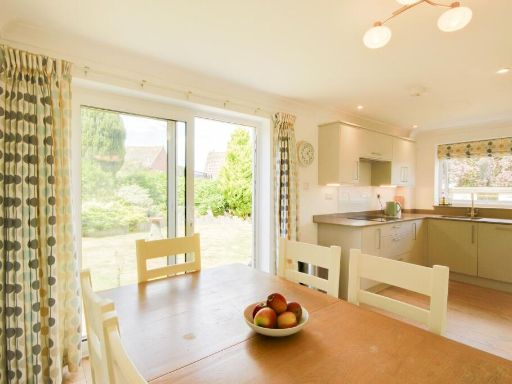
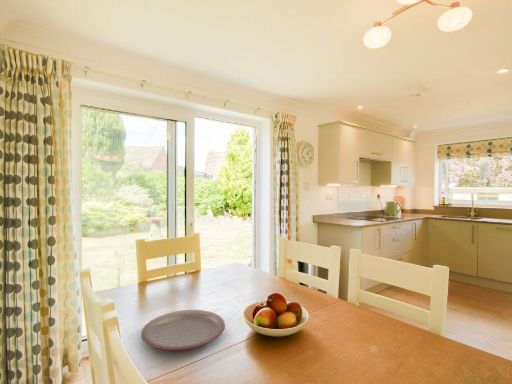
+ plate (184, 329)
